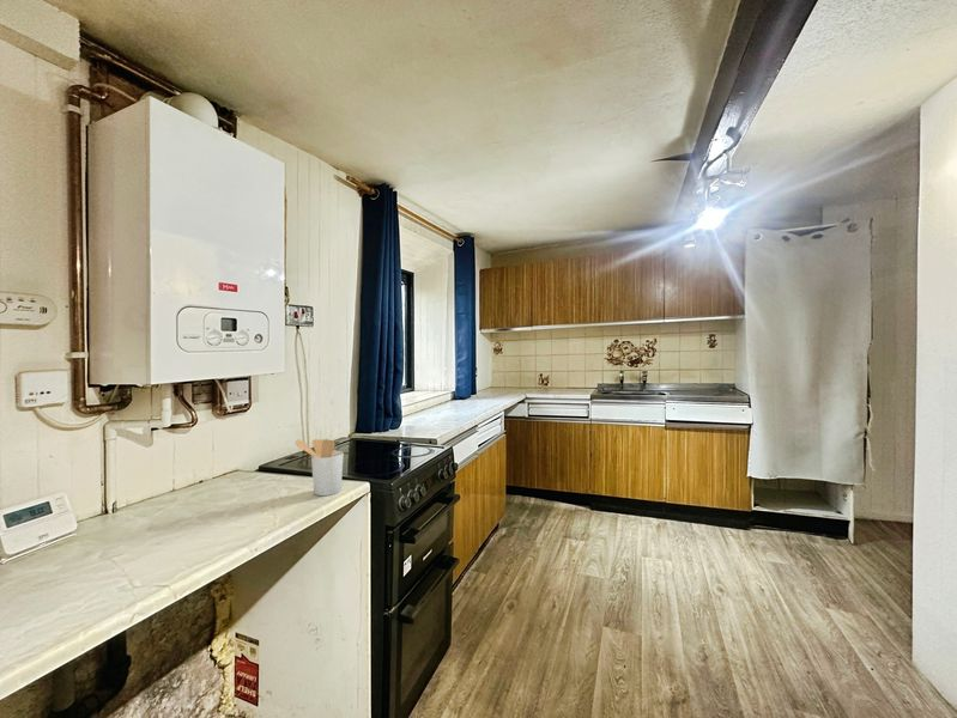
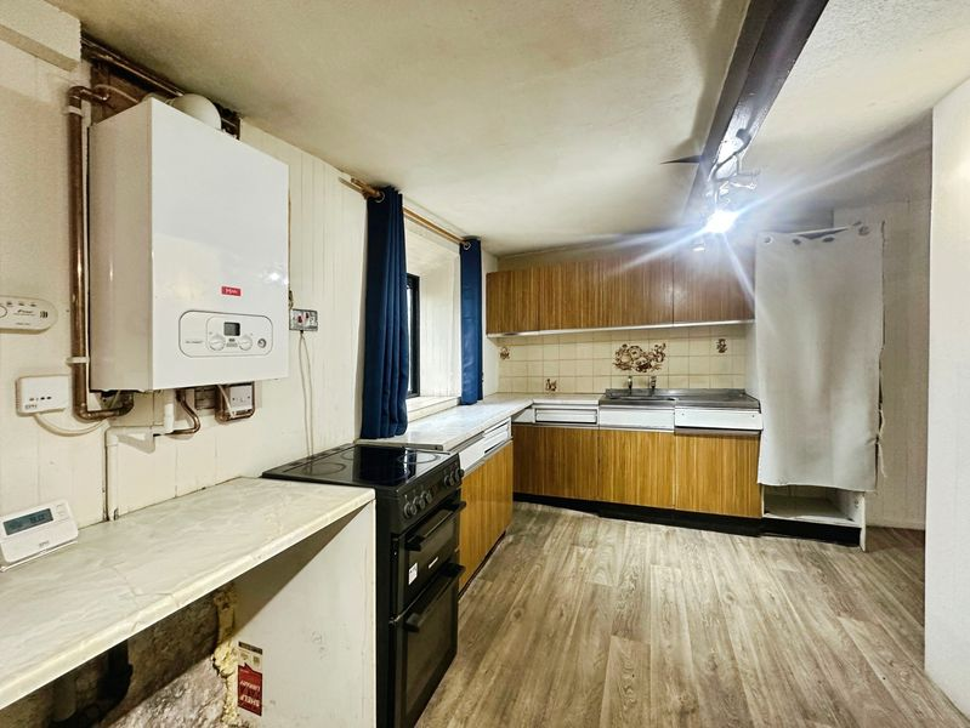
- utensil holder (319, 464)
